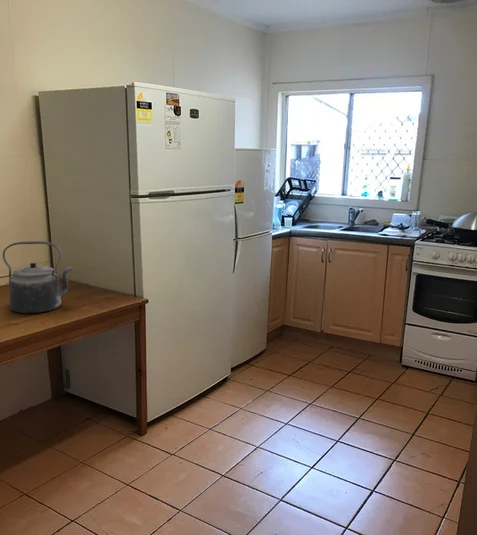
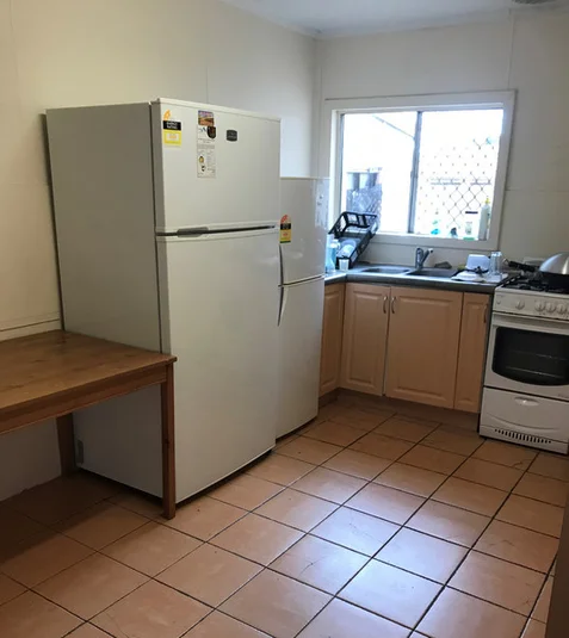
- kettle (39, 274)
